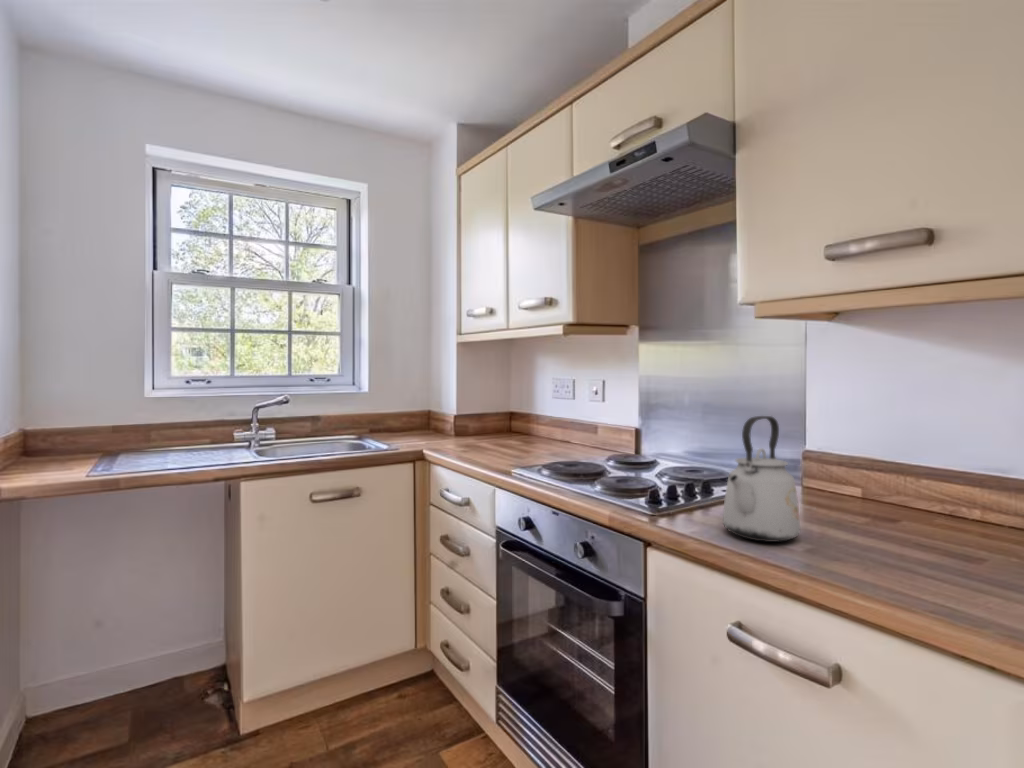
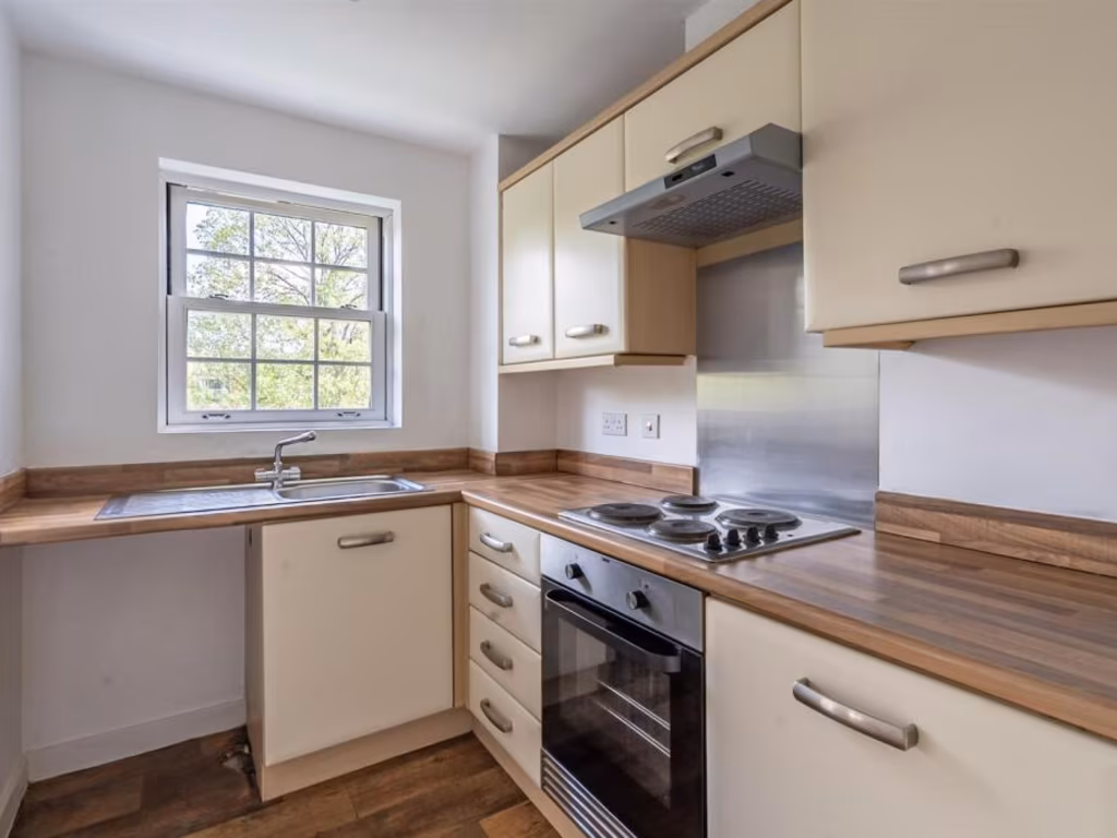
- kettle (754, 477)
